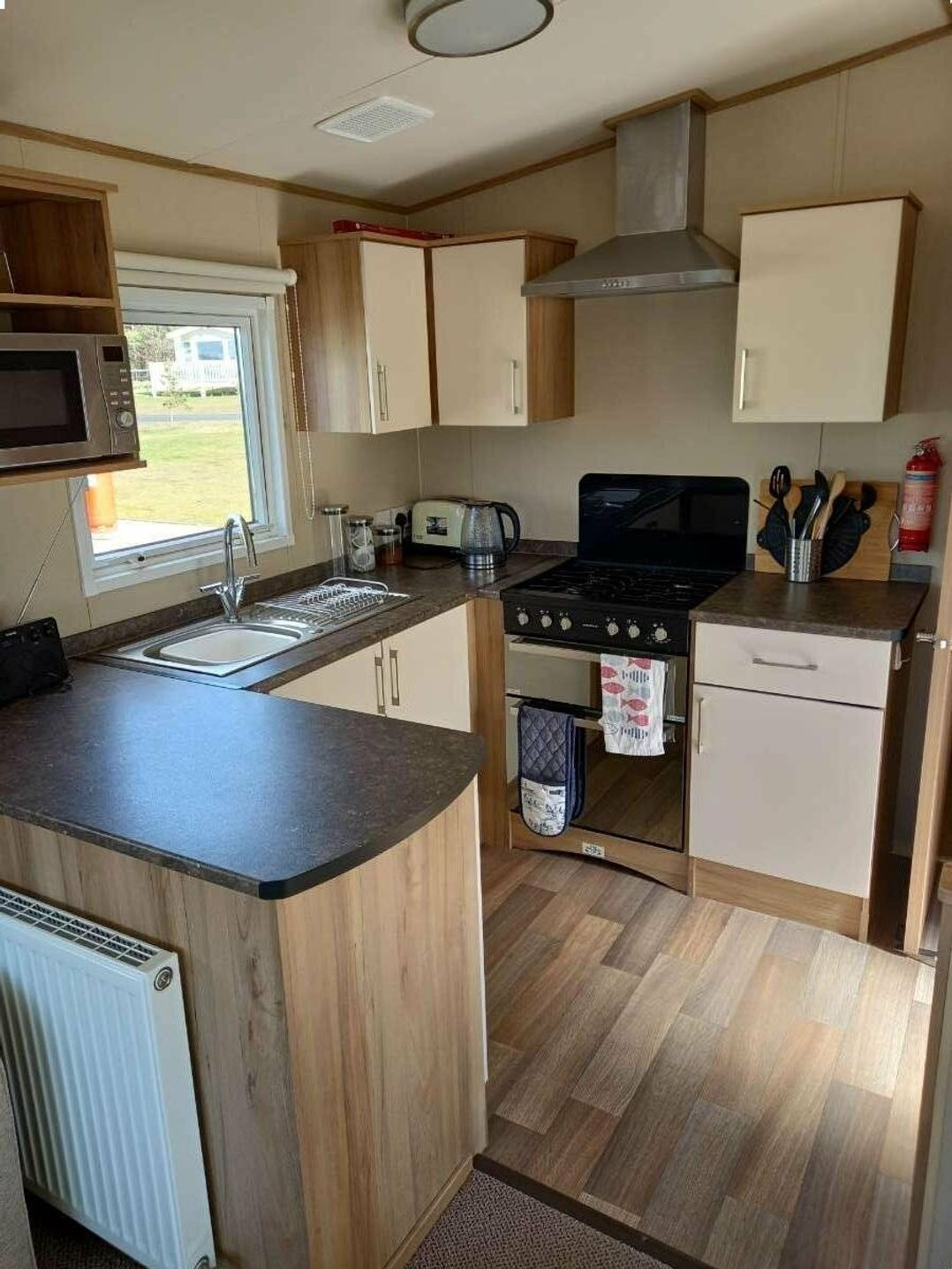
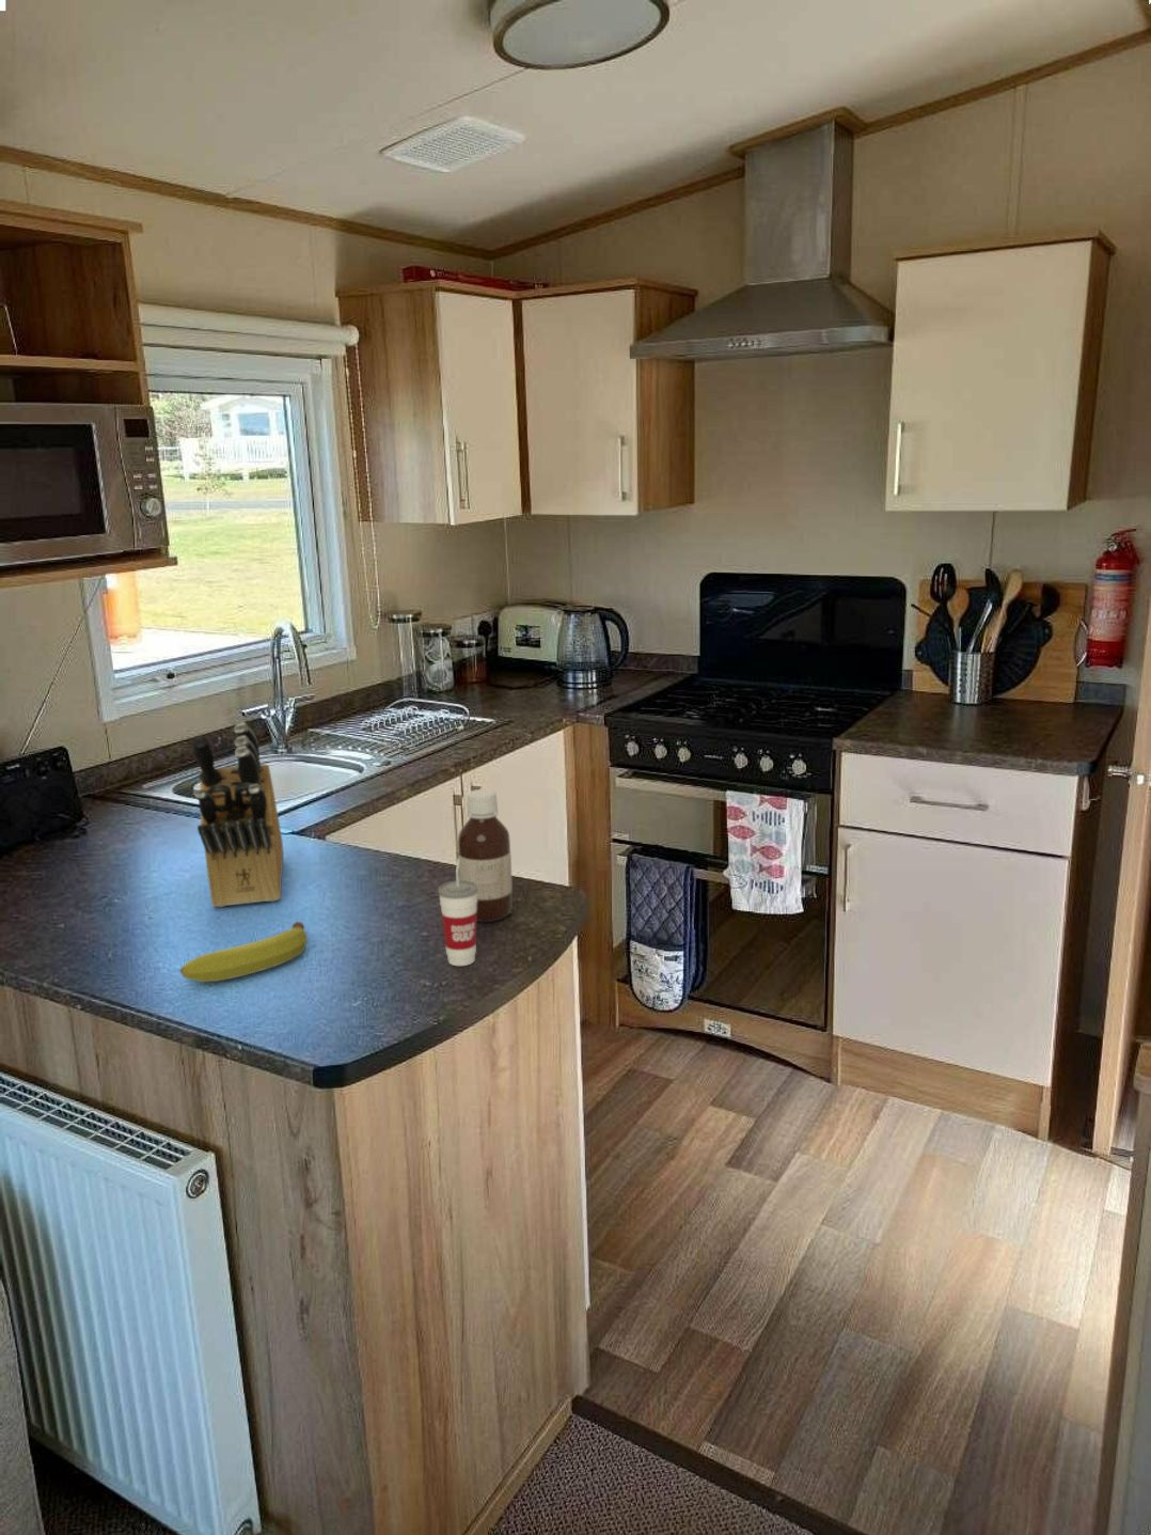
+ bottle (484, 854)
+ knife block (239, 801)
+ fruit (249, 948)
+ cup (459, 910)
